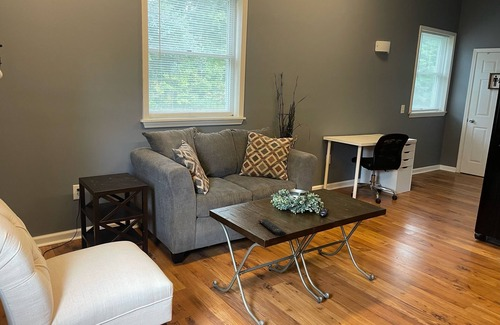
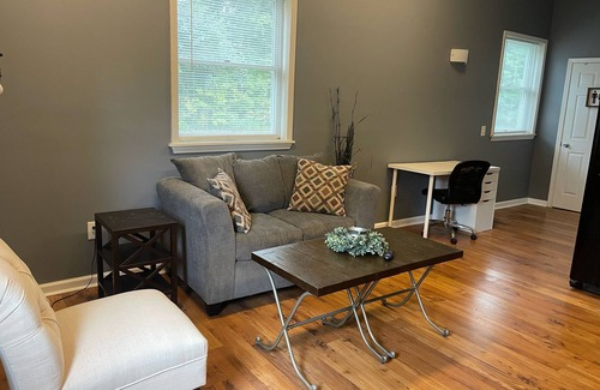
- remote control (271, 227)
